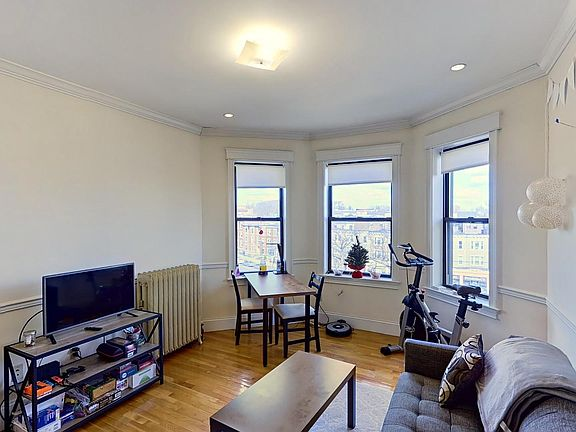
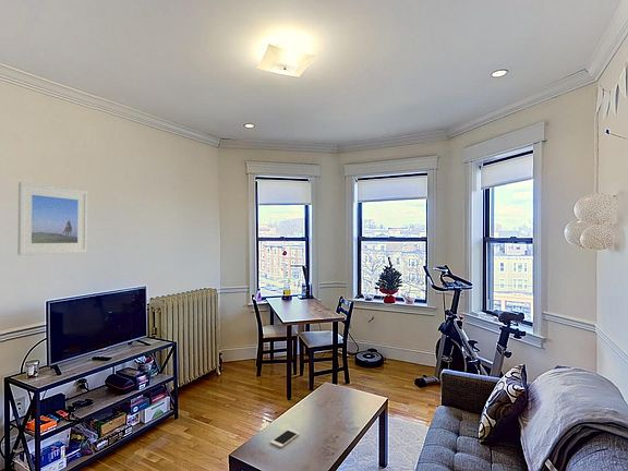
+ cell phone (285, 437)
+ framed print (56, 220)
